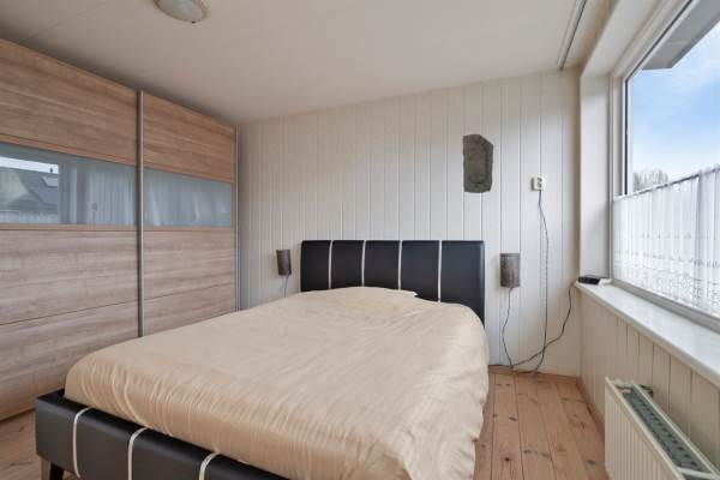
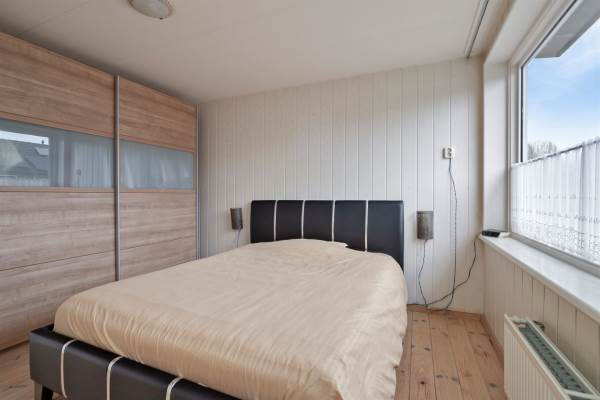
- stone relief (478, 163)
